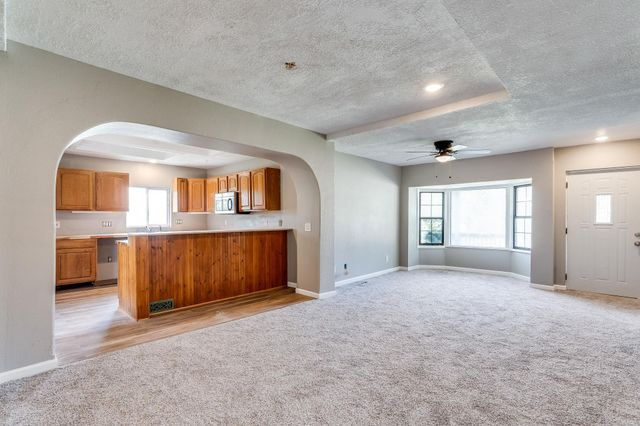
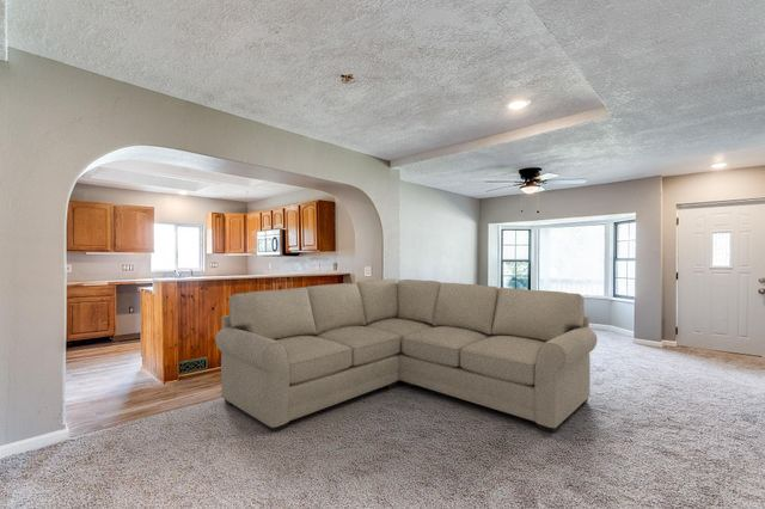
+ sofa (406, 347)
